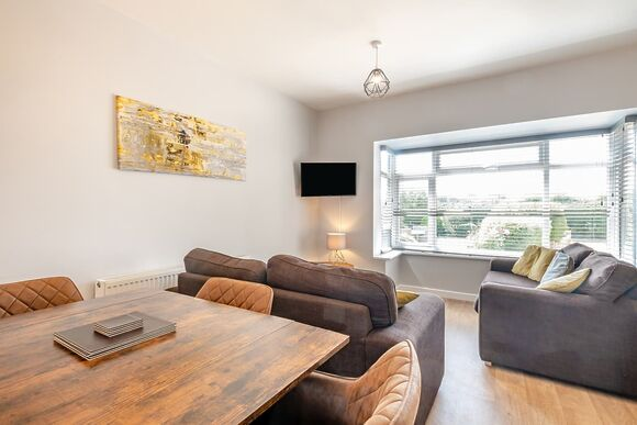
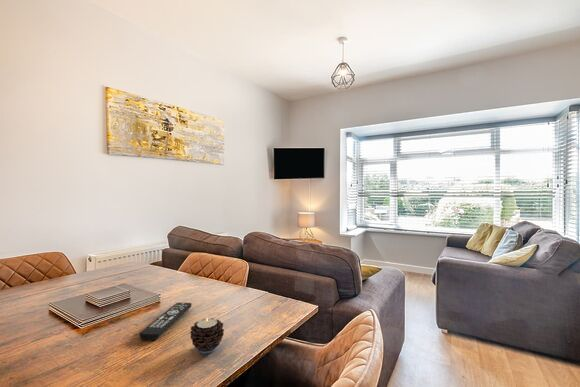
+ candle (207, 333)
+ remote control (168, 319)
